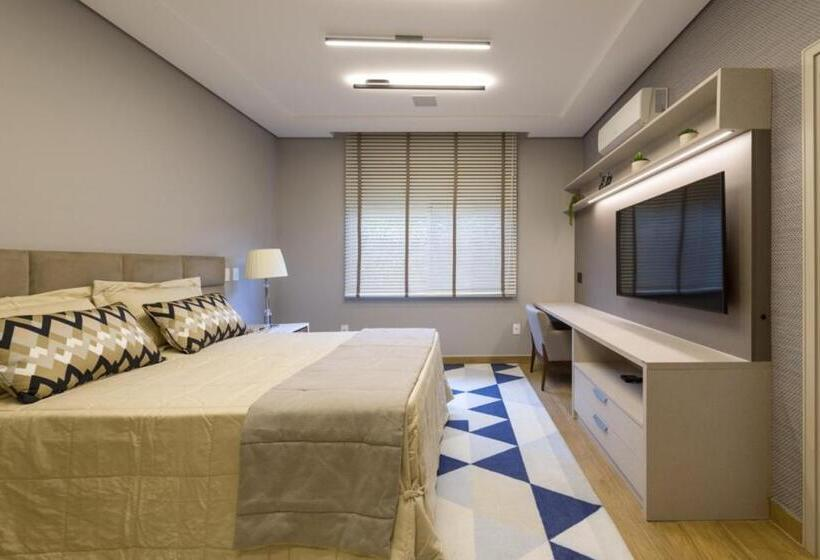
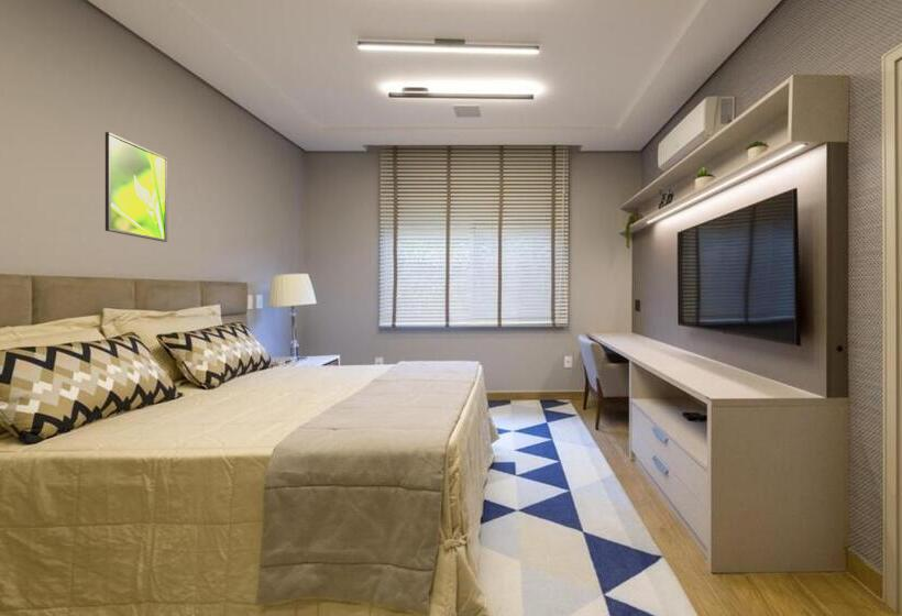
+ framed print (139, 191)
